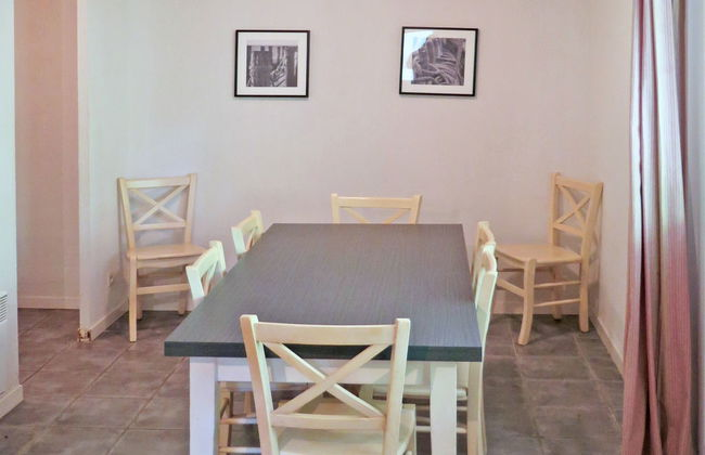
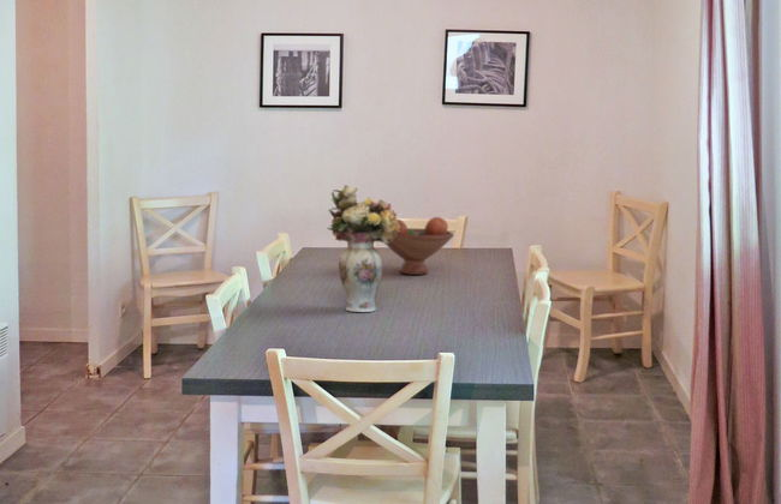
+ flower arrangement (363, 247)
+ fruit bowl (415, 244)
